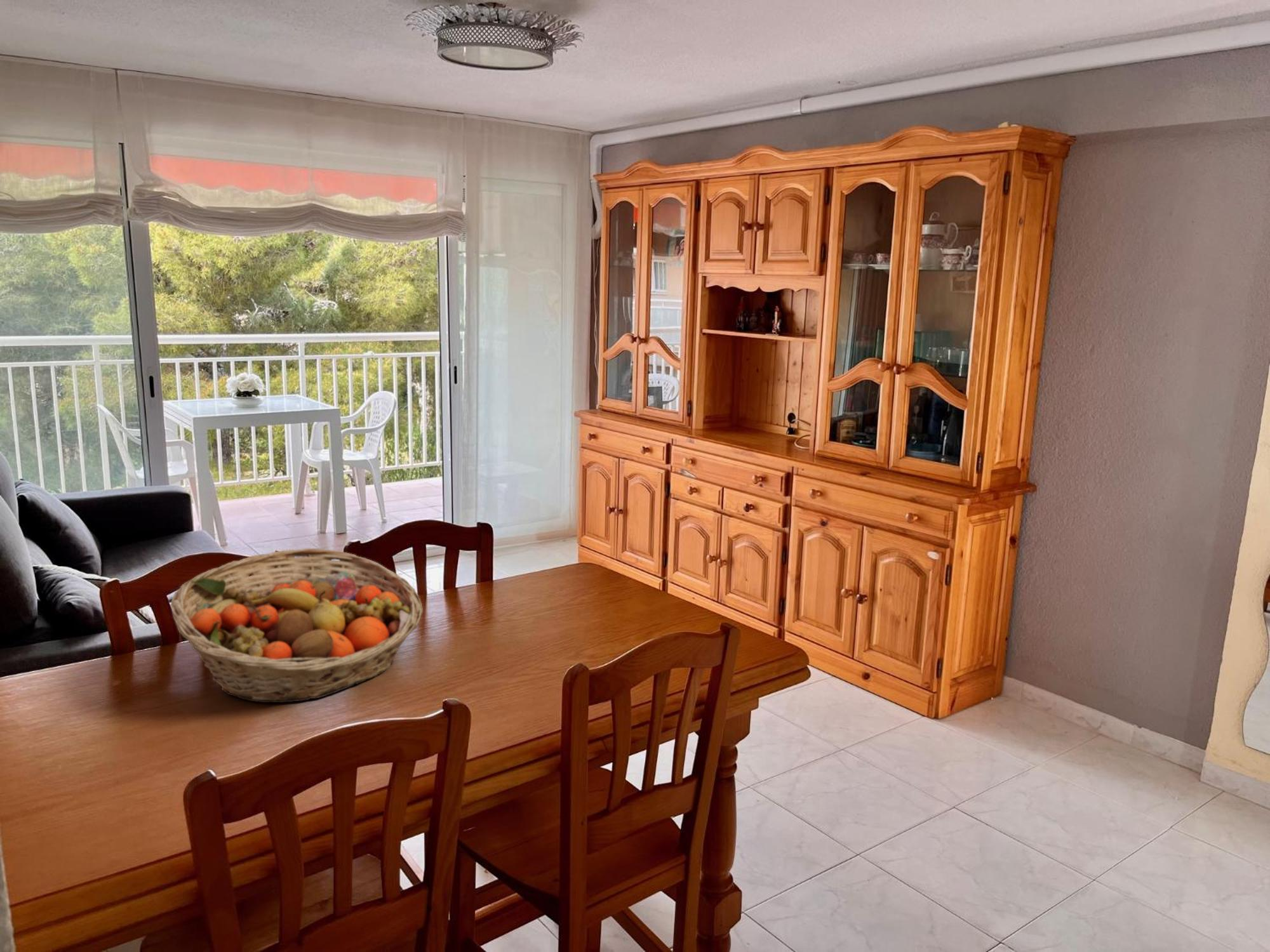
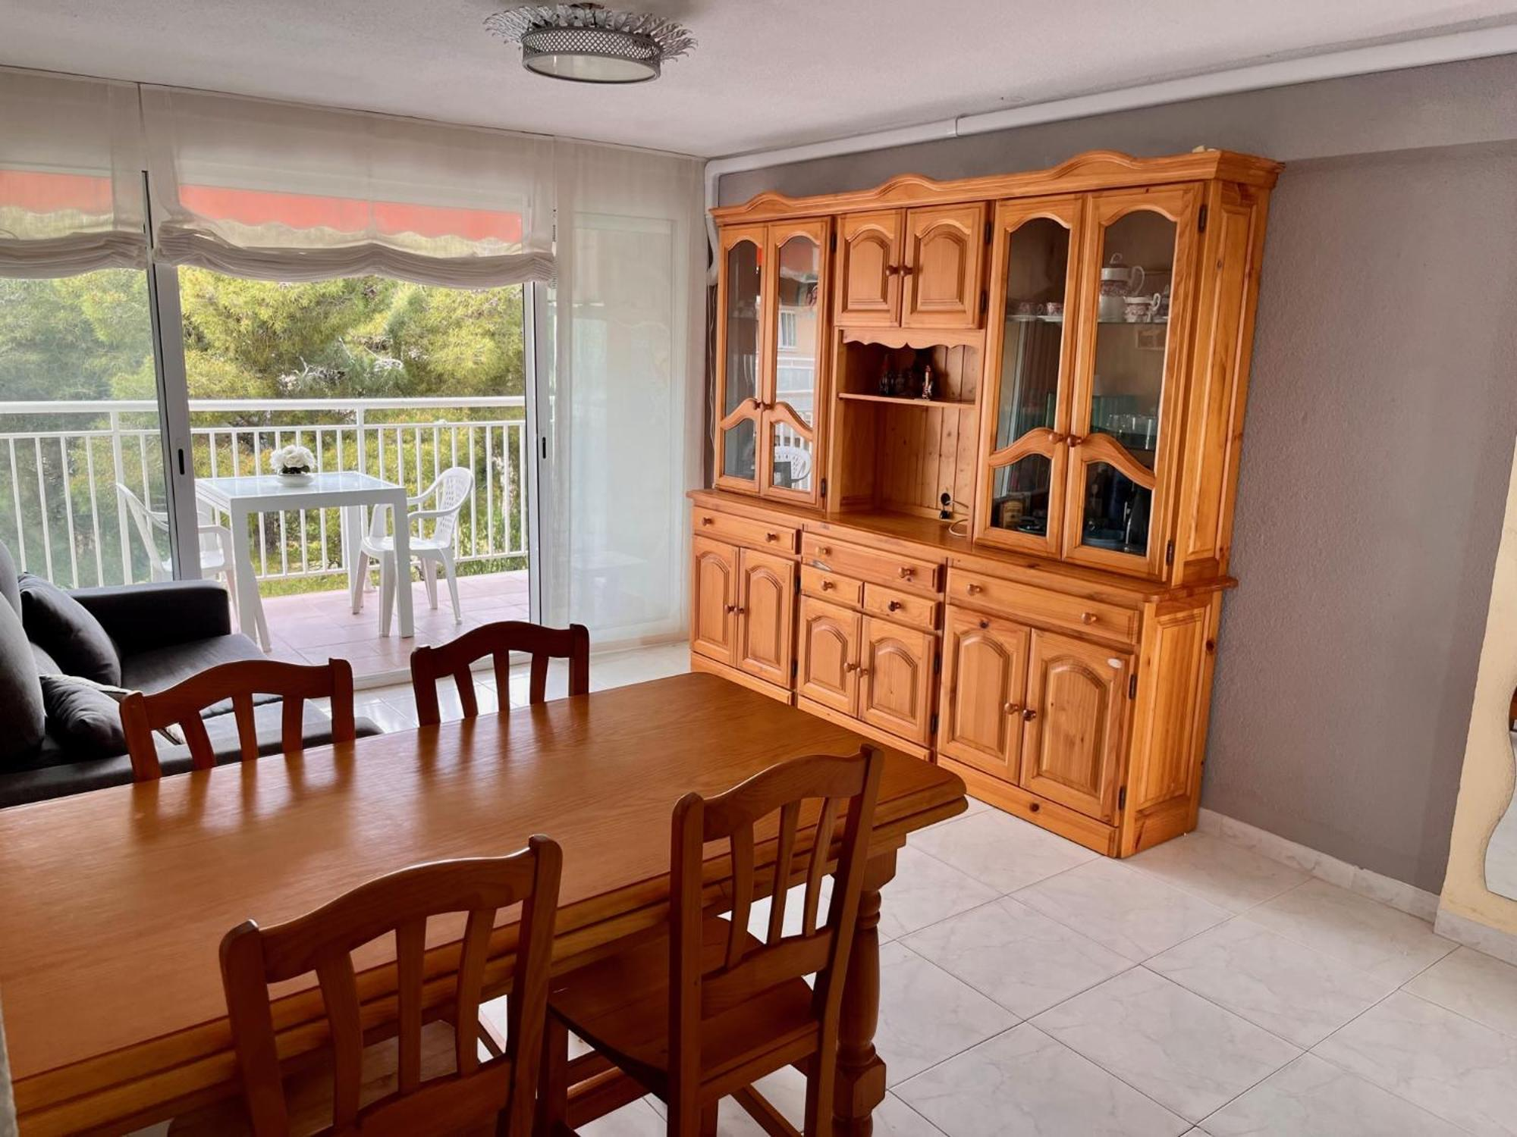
- fruit basket (304, 621)
